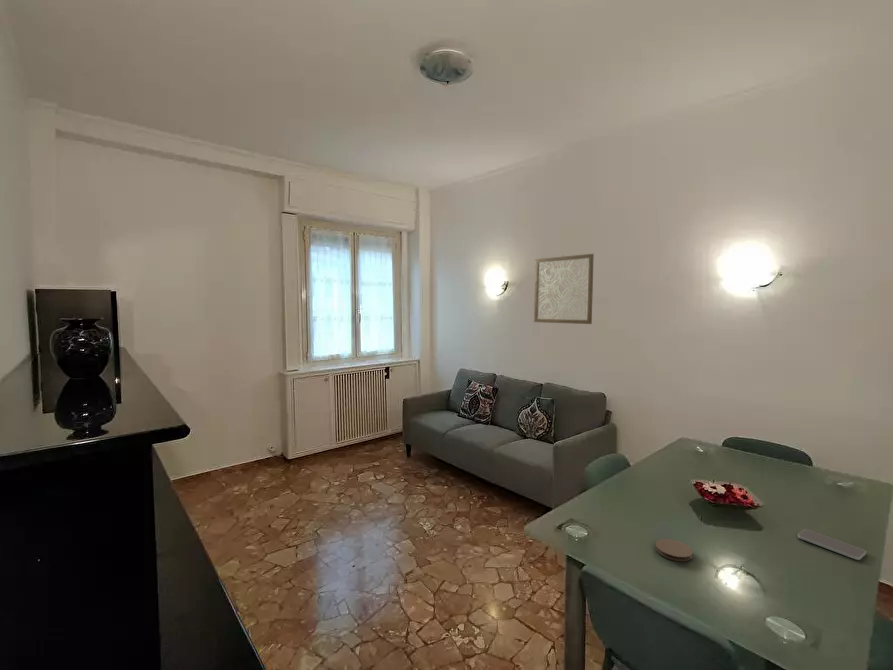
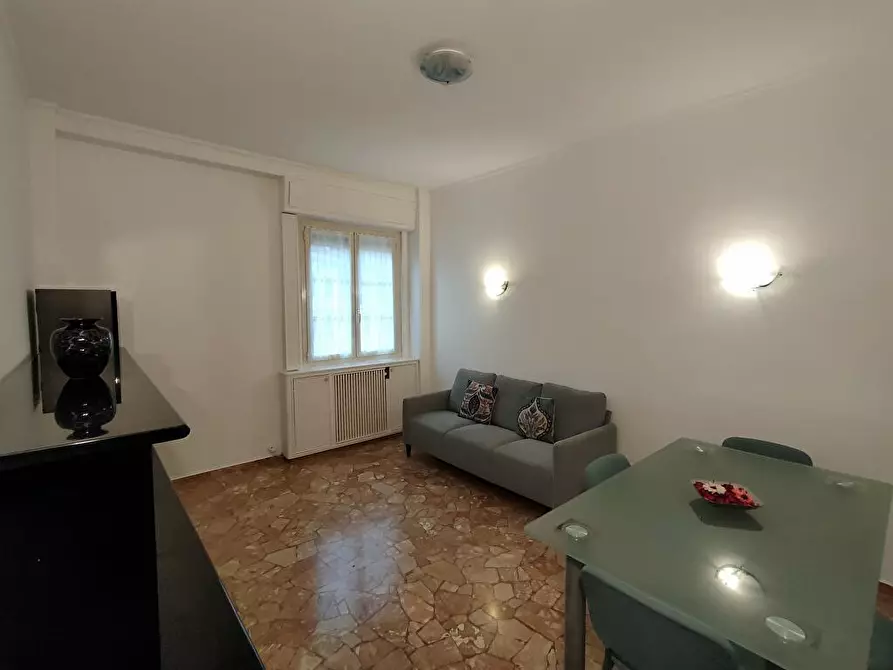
- coaster (673, 549)
- wall art (564, 287)
- smartphone (830, 543)
